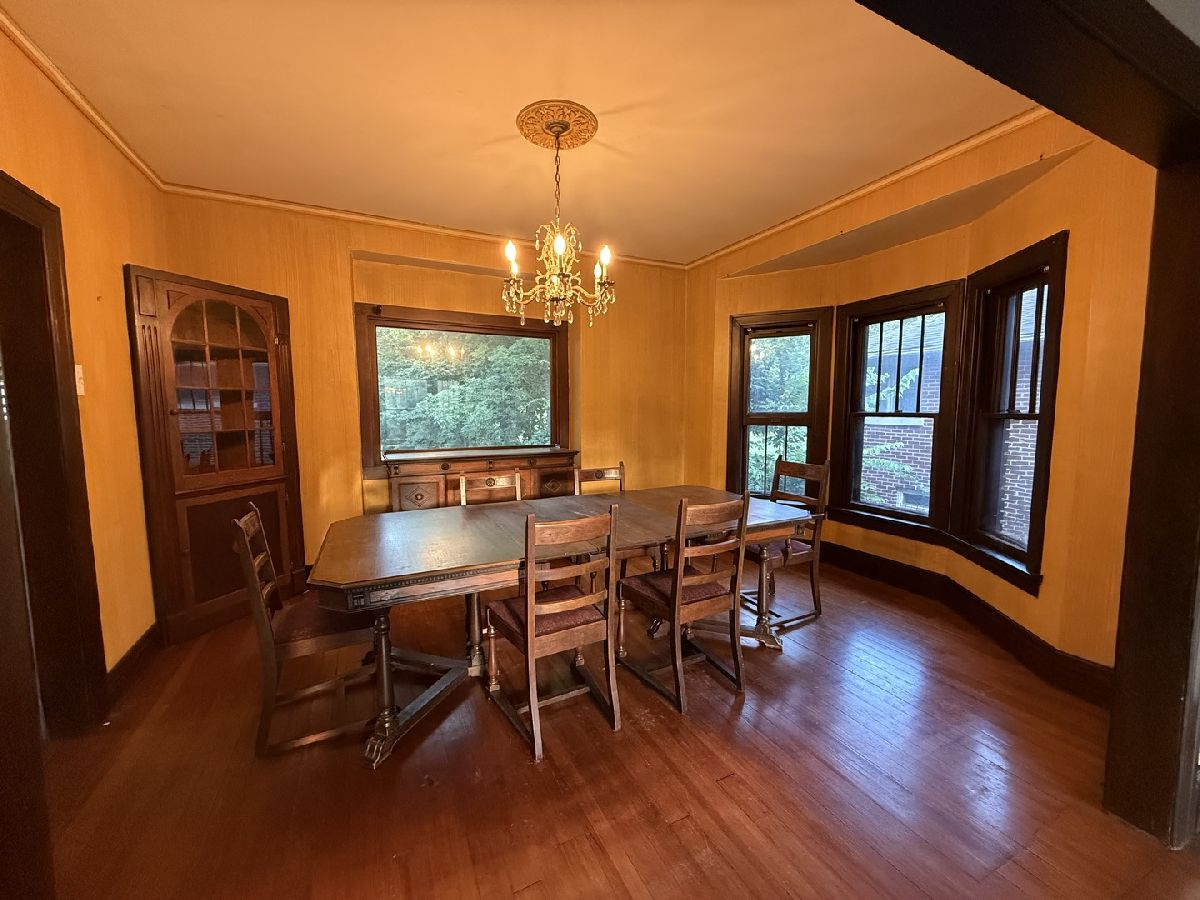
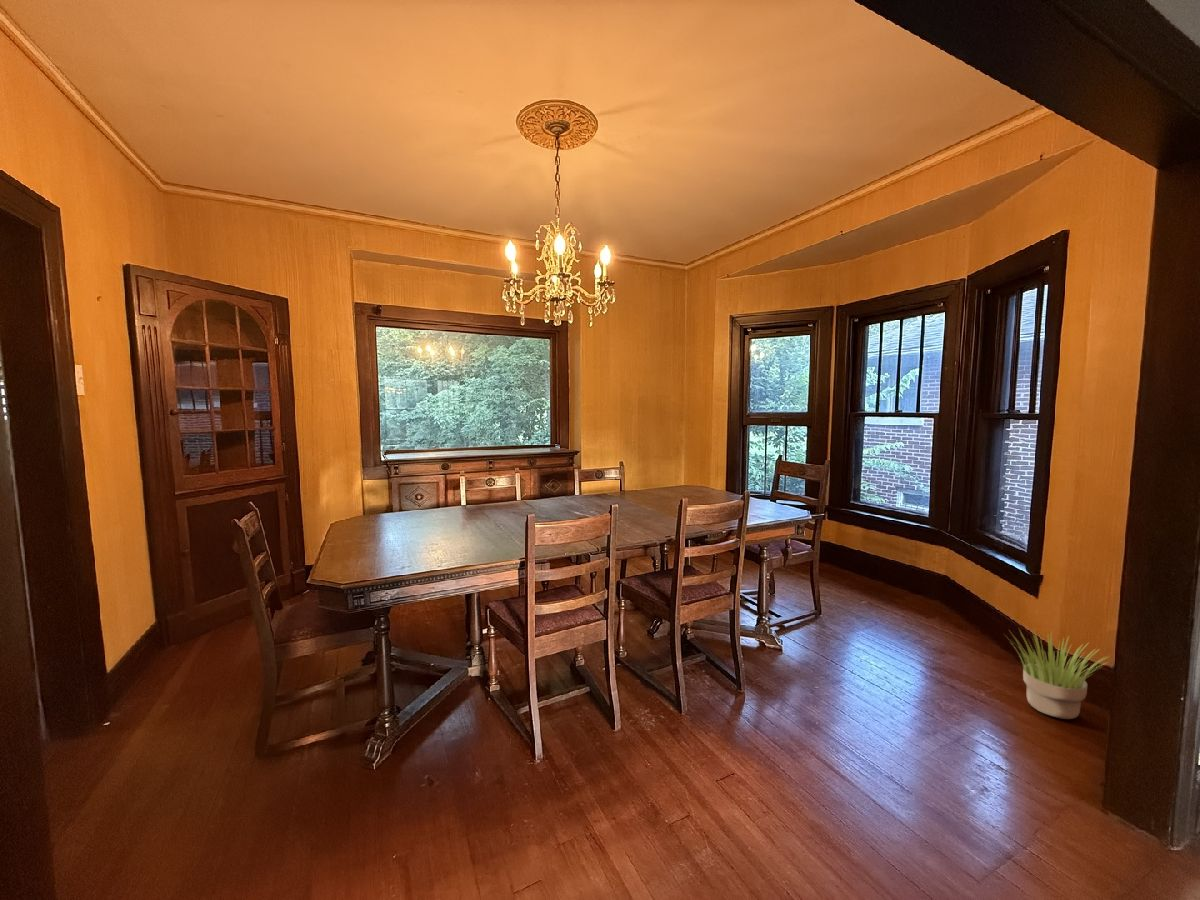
+ potted plant (1052, 677)
